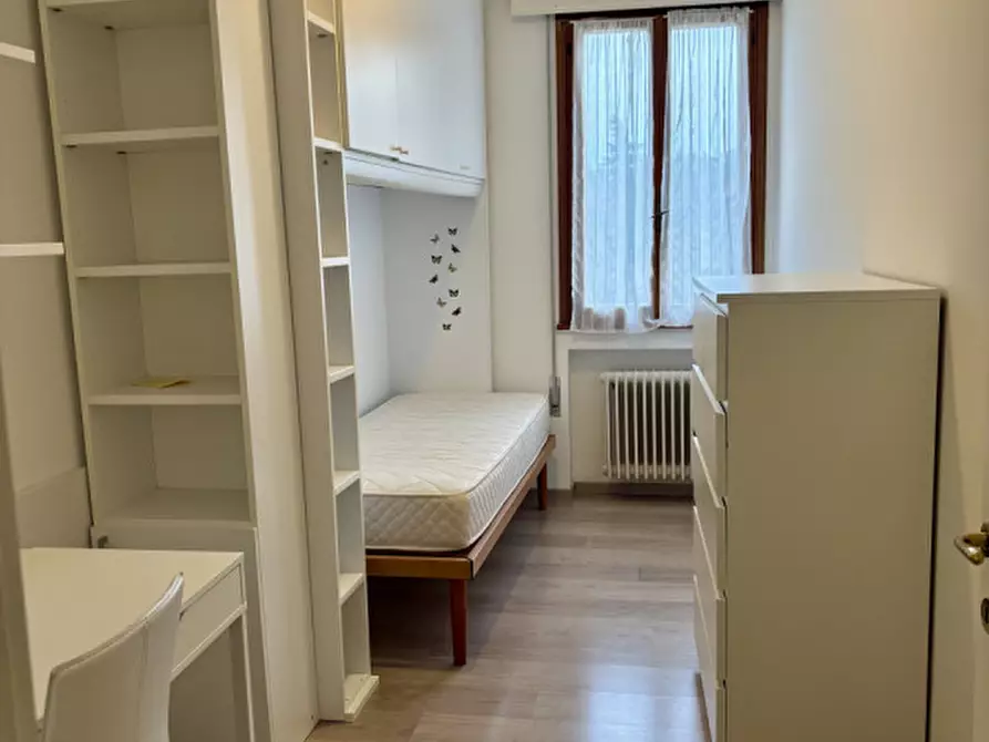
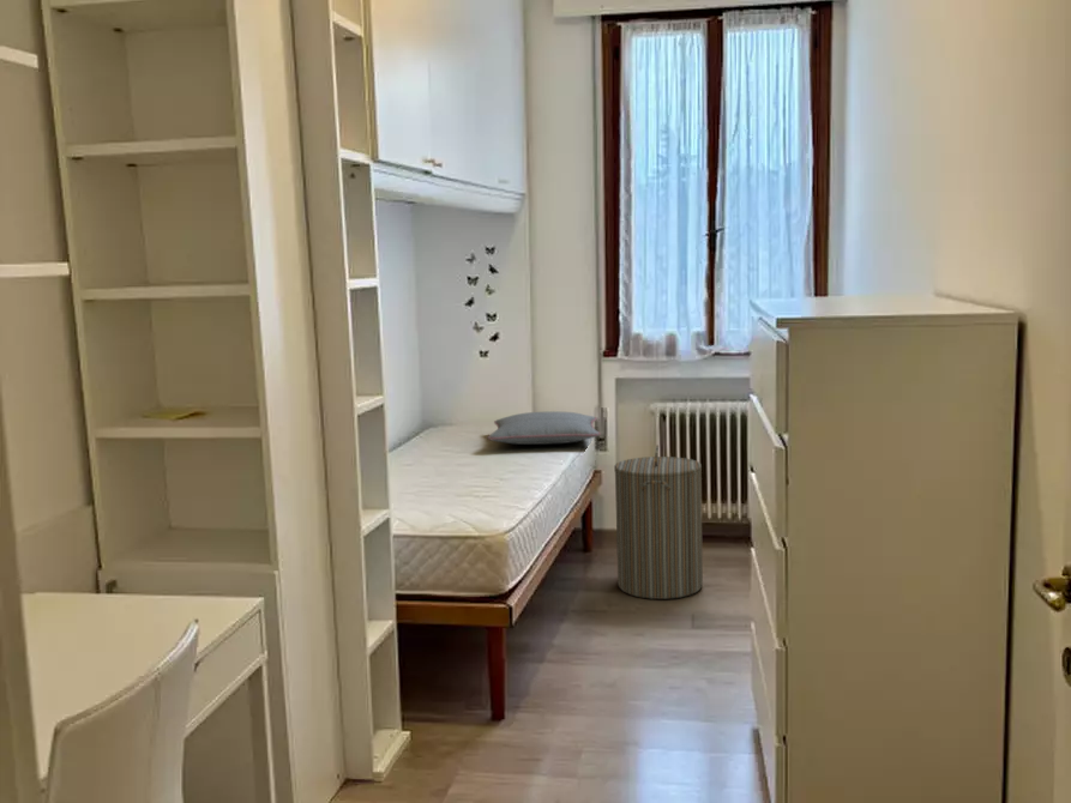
+ pillow (544, 427)
+ laundry hamper (658, 515)
